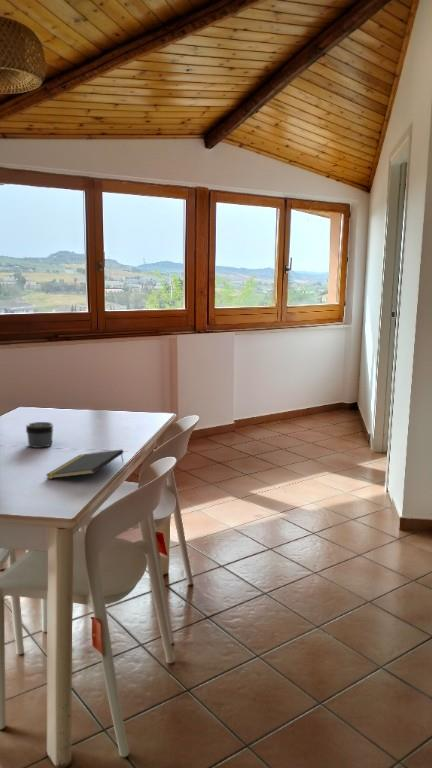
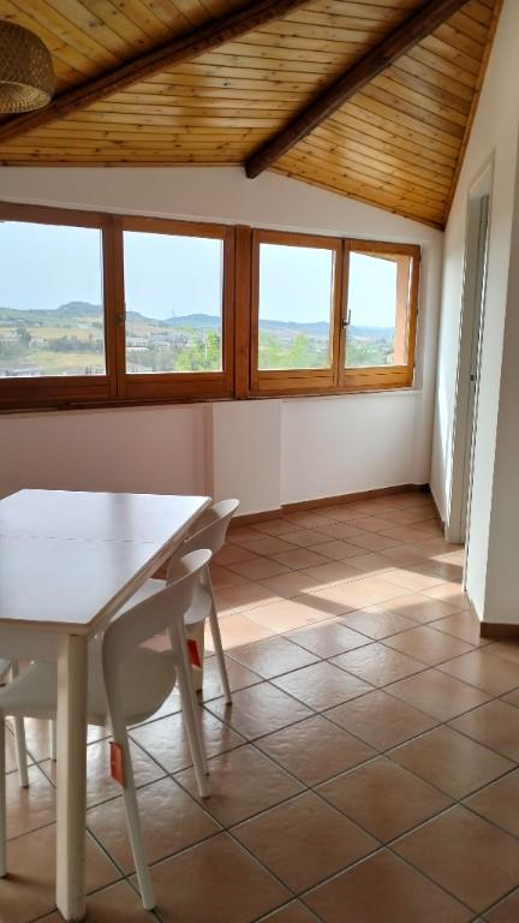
- jar (40, 434)
- notepad (86, 463)
